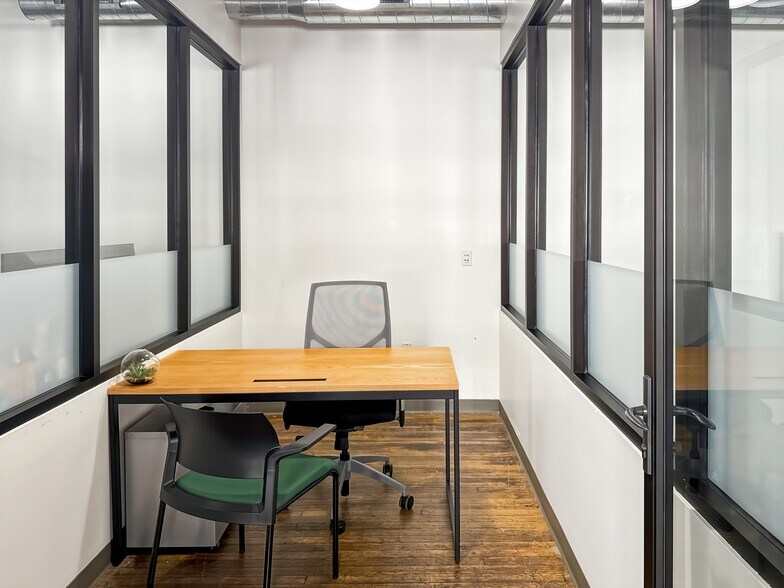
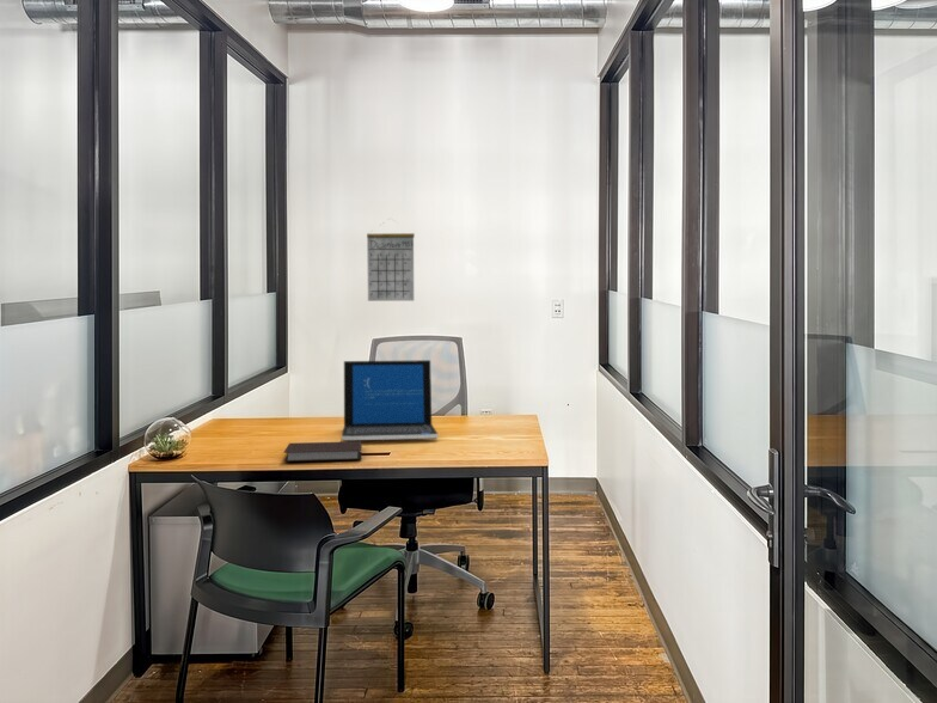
+ calendar (390, 258)
+ notebook (324, 451)
+ laptop (388, 398)
